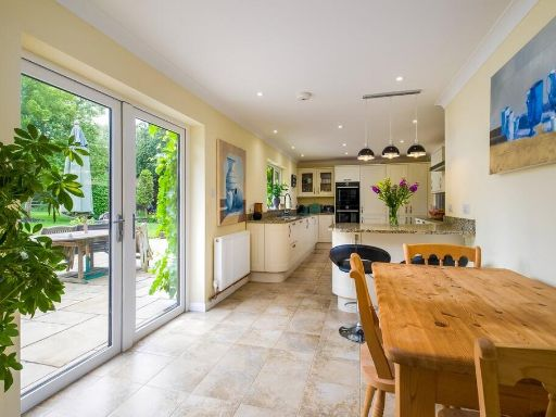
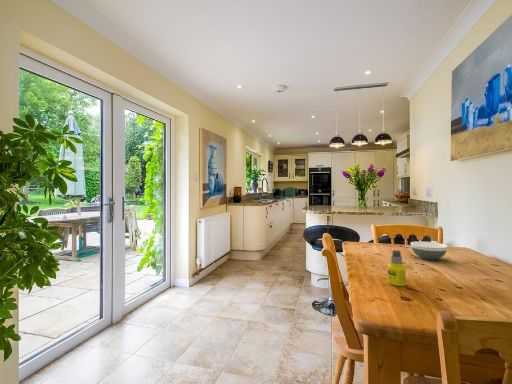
+ bowl (428, 251)
+ bottle (396, 267)
